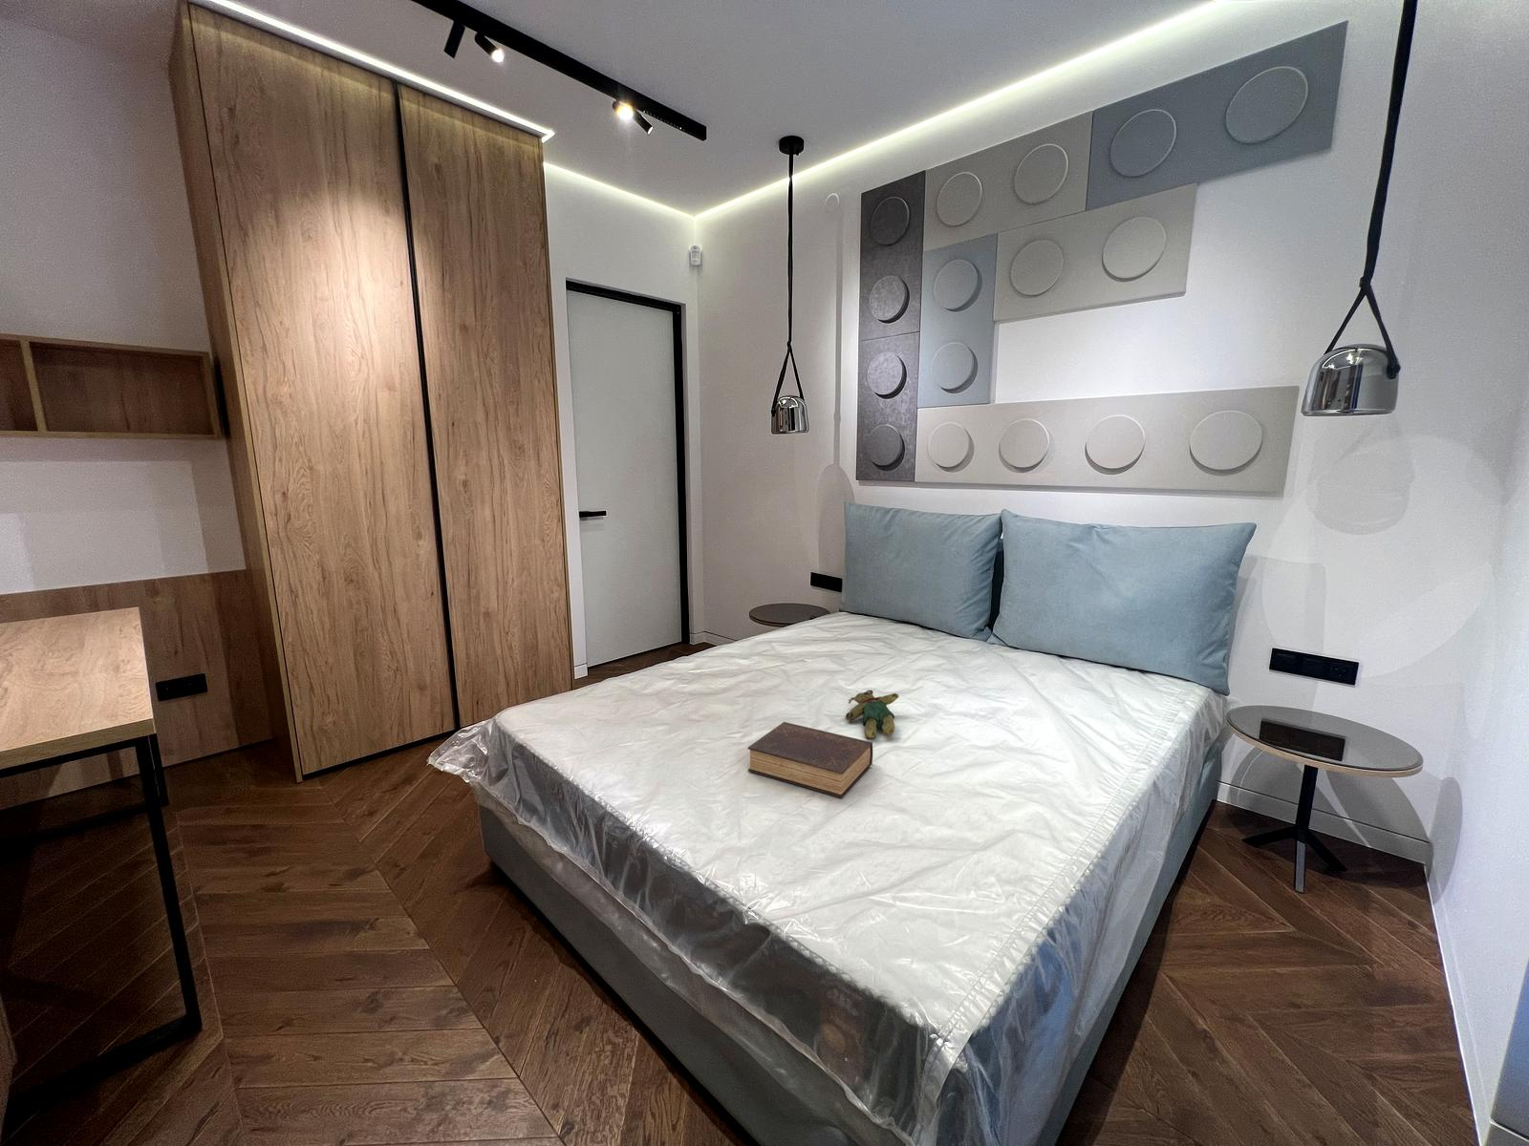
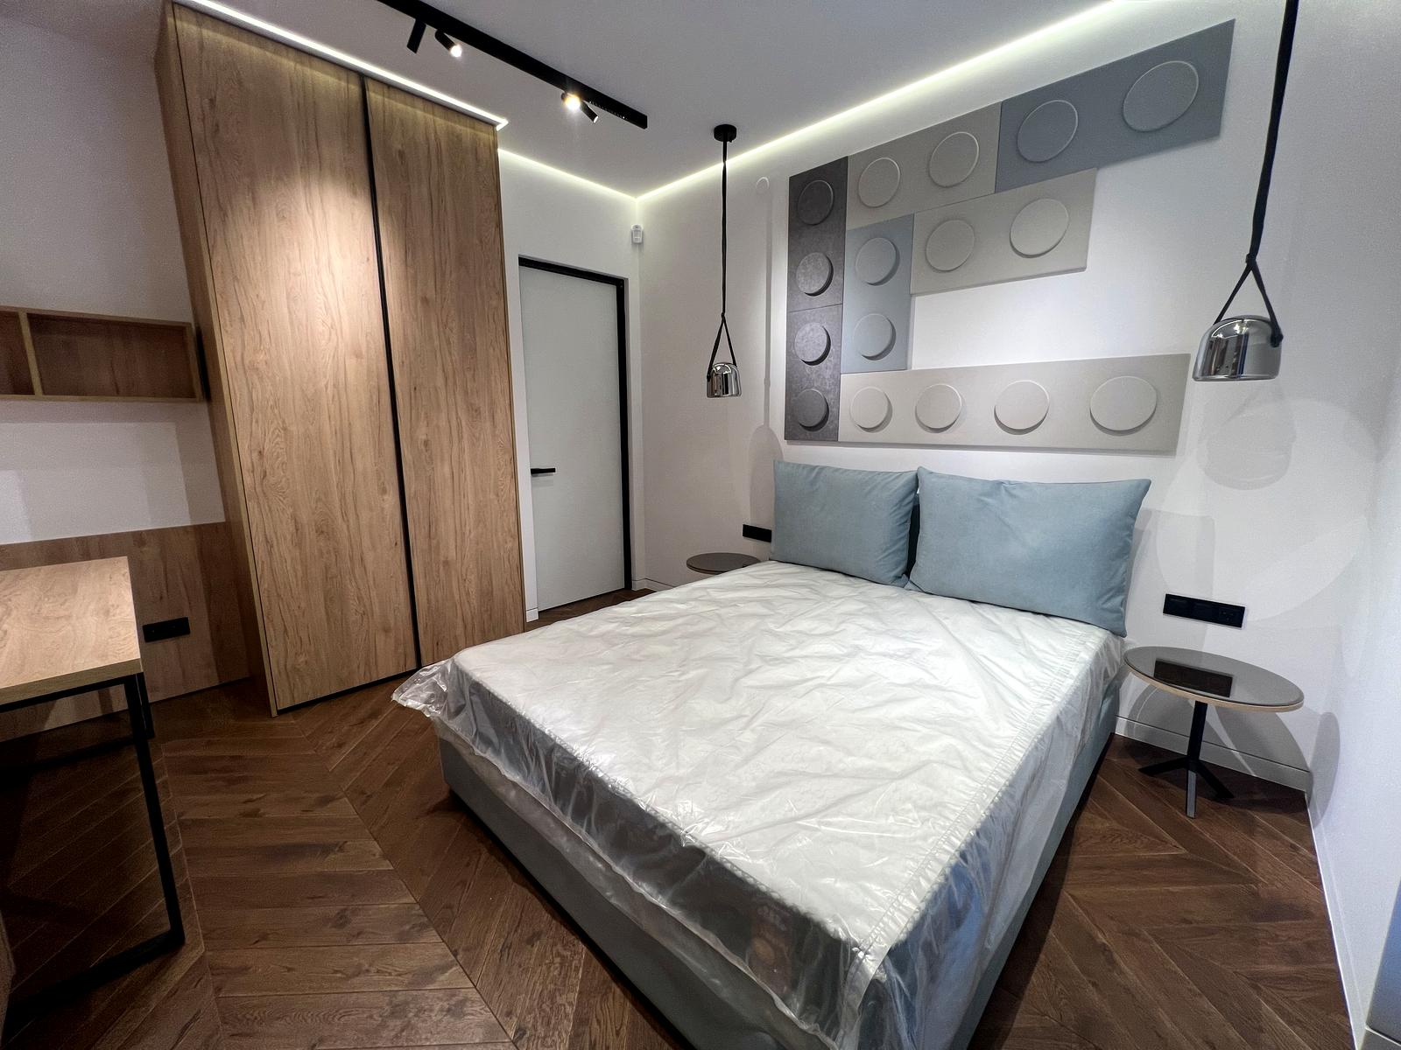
- teddy bear (869, 710)
- book (810, 756)
